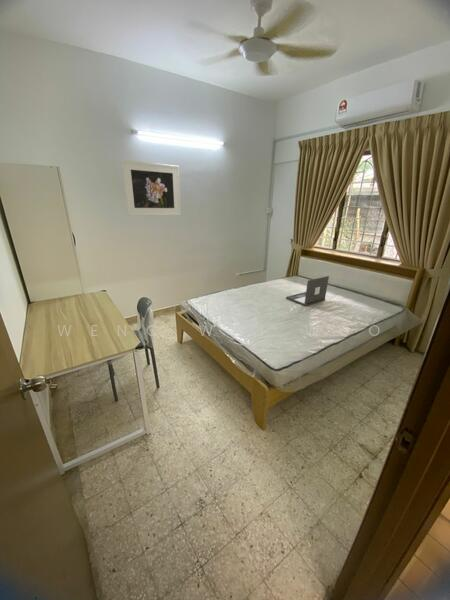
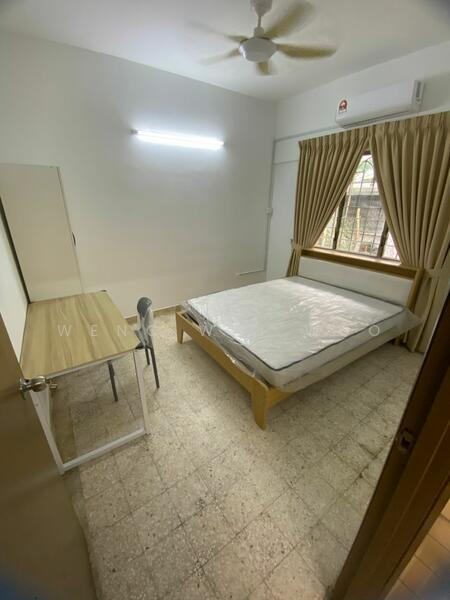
- laptop (307, 287)
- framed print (153, 190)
